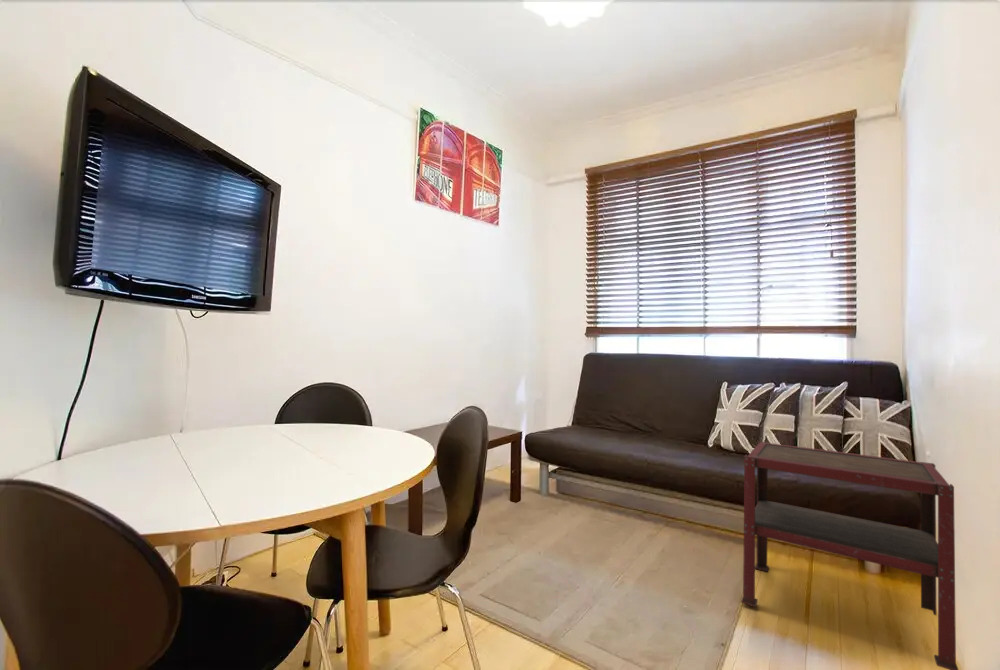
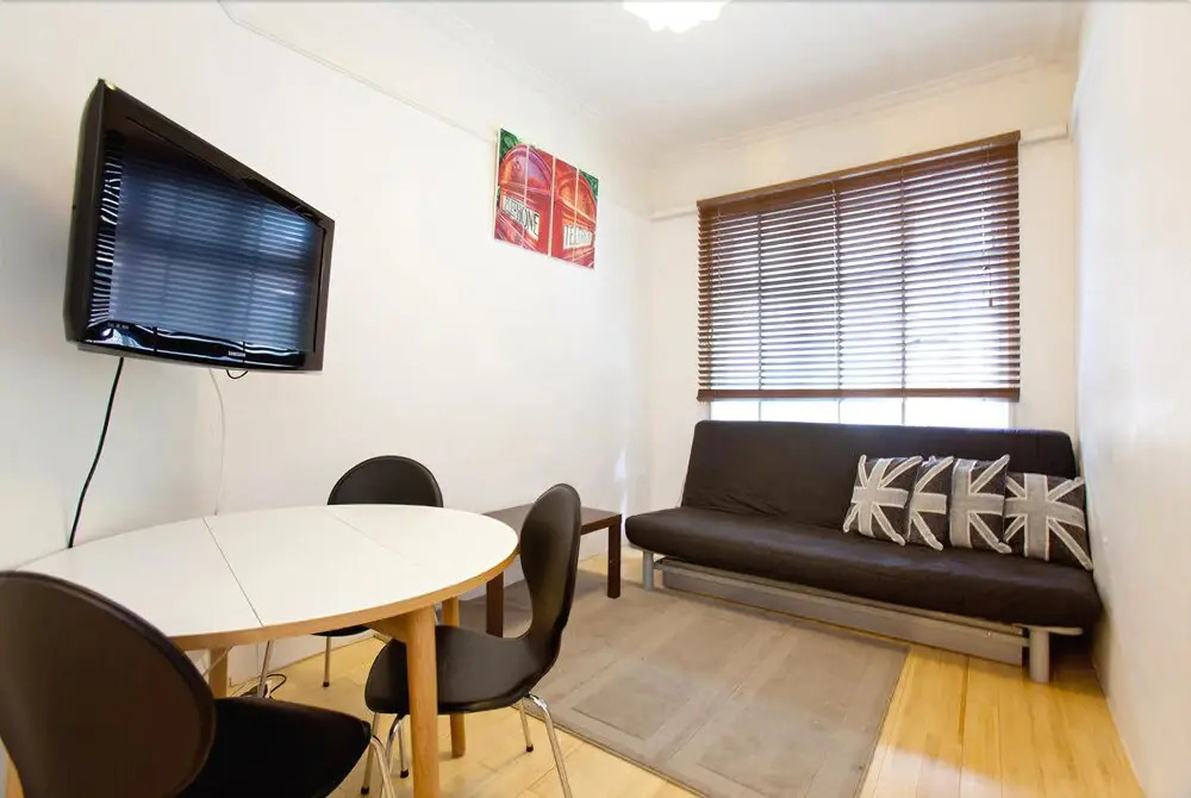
- side table (837, 533)
